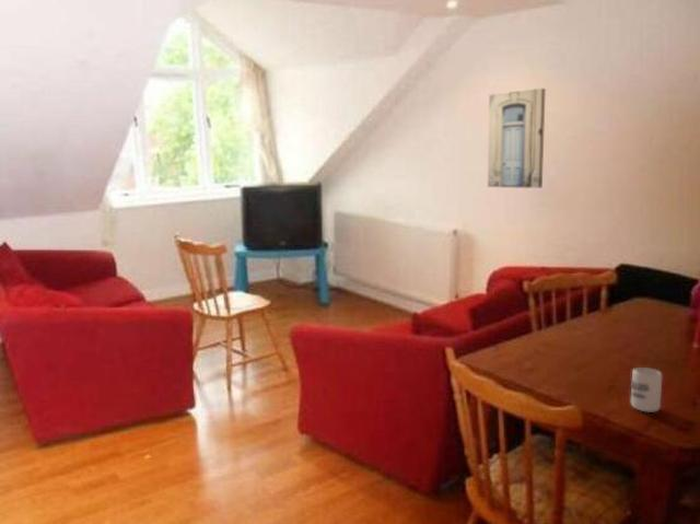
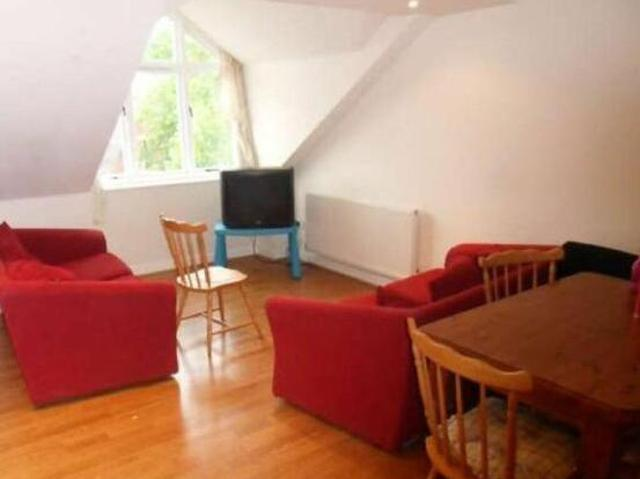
- cup (645, 389)
- wall art (514, 140)
